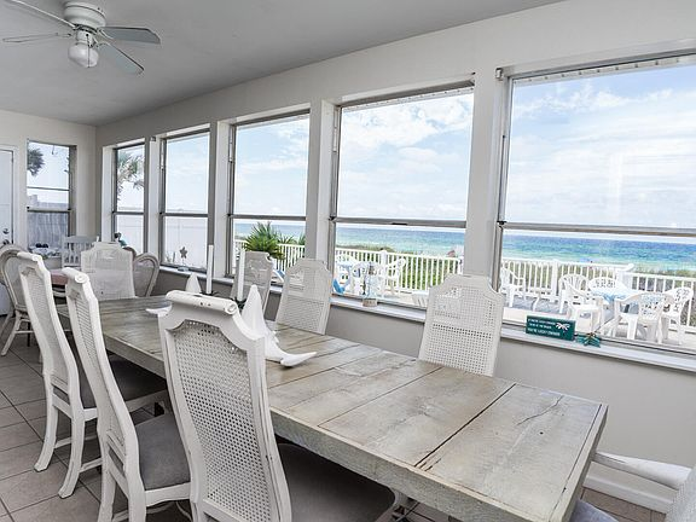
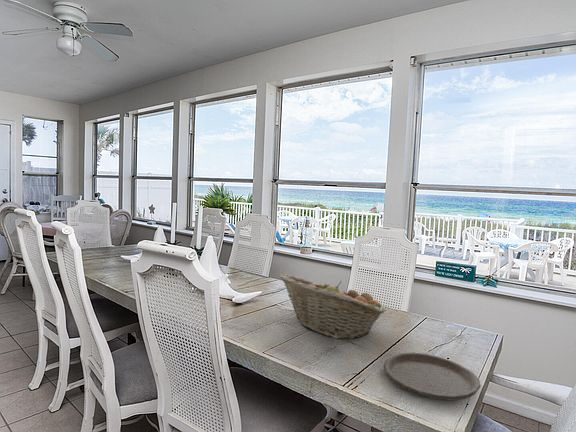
+ fruit basket (329, 300)
+ plate (429, 375)
